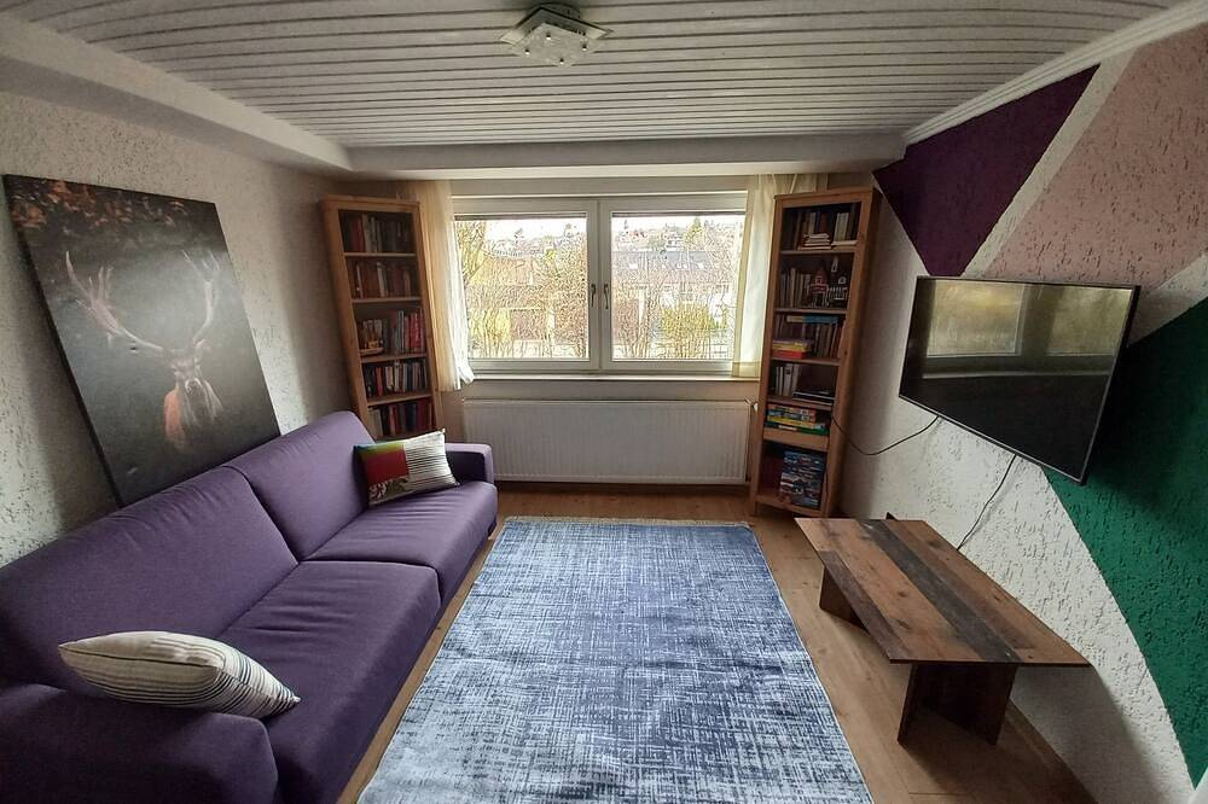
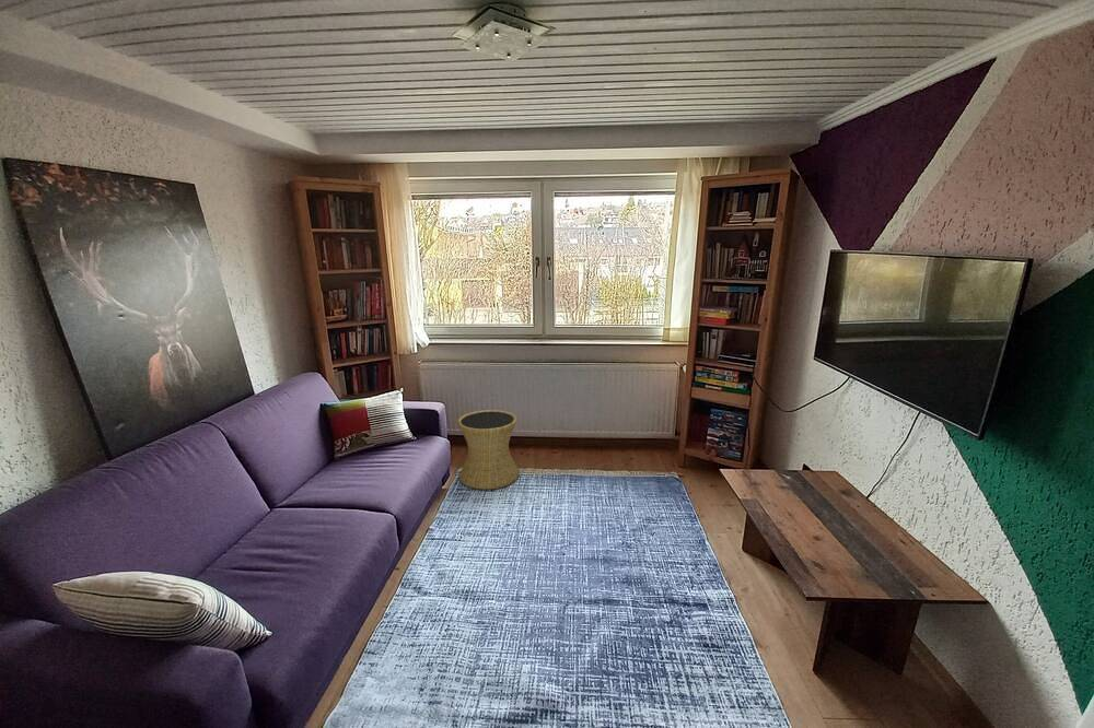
+ side table (488, 447)
